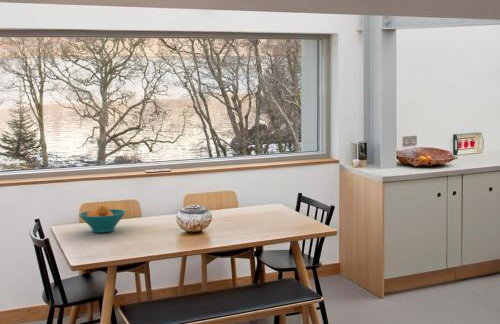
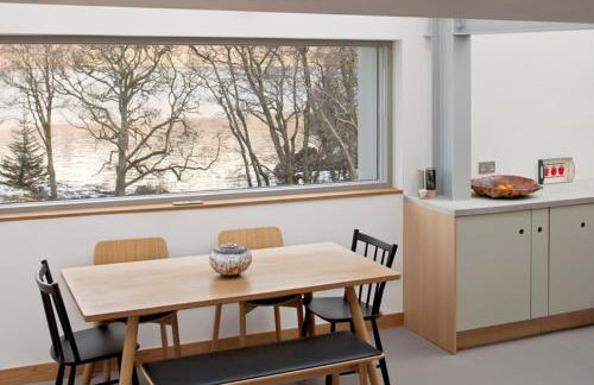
- fruit bowl (102, 217)
